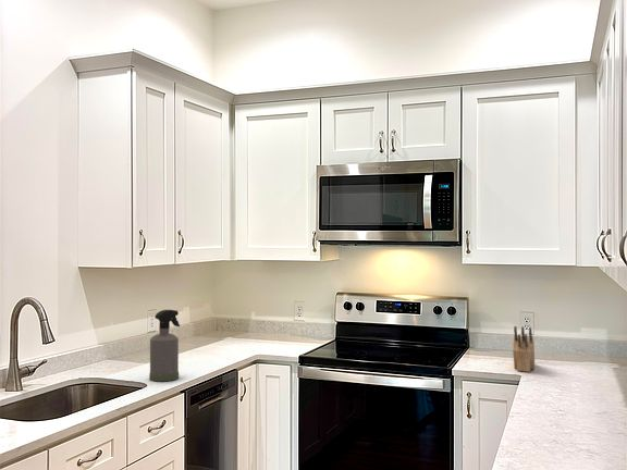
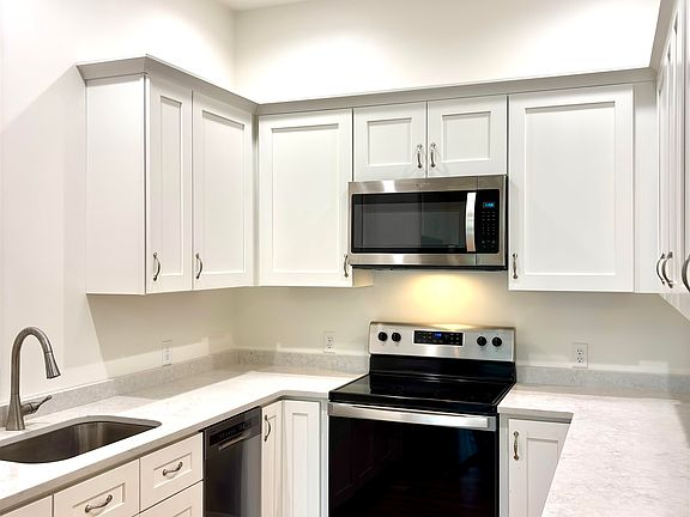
- spray bottle (165, 343)
- knife block (524, 346)
